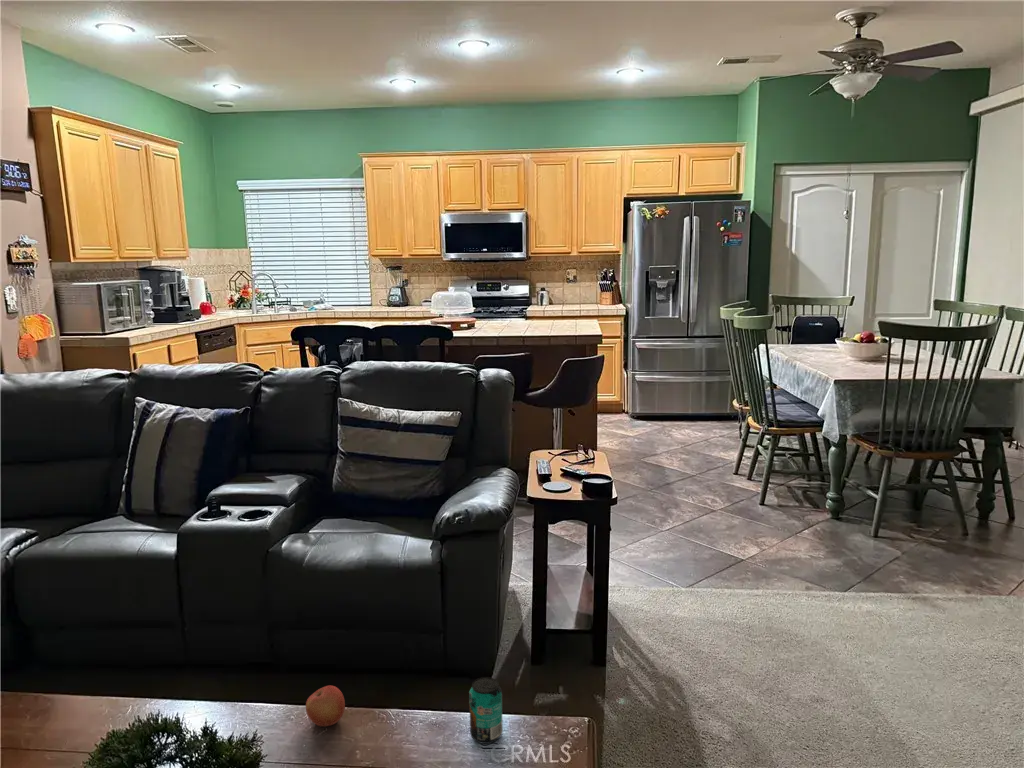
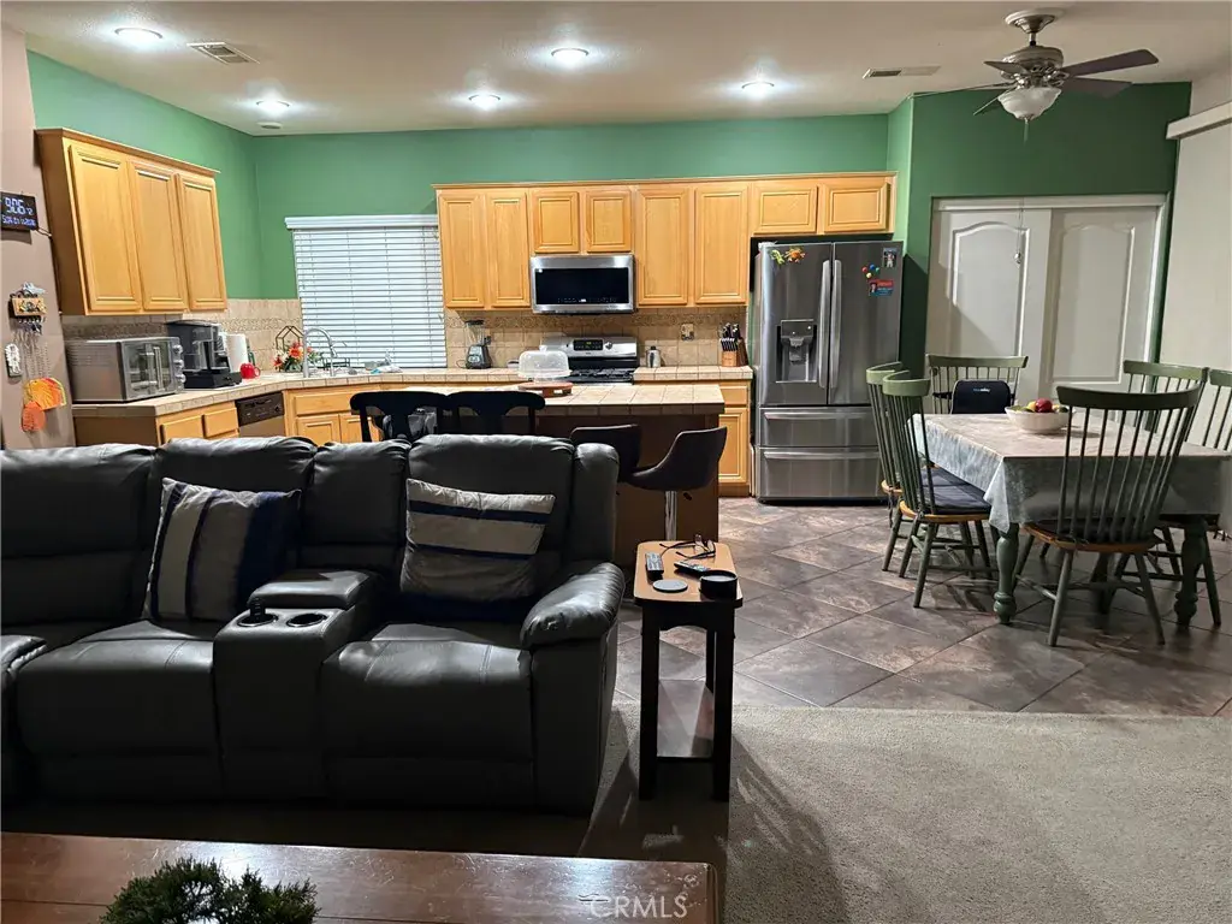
- apple (325, 705)
- beverage can (485, 710)
